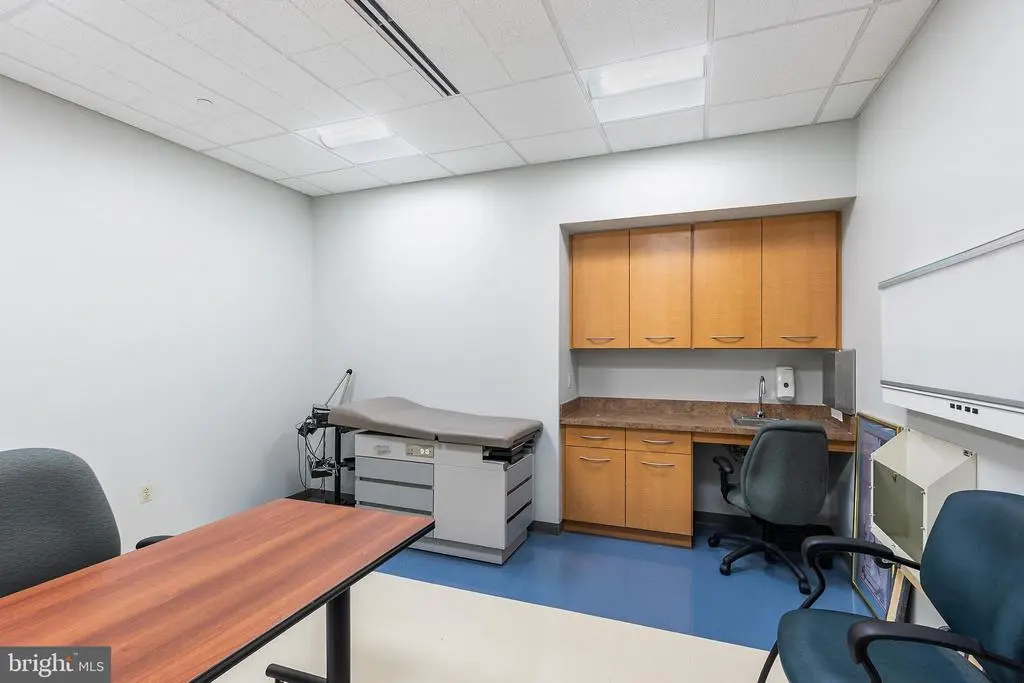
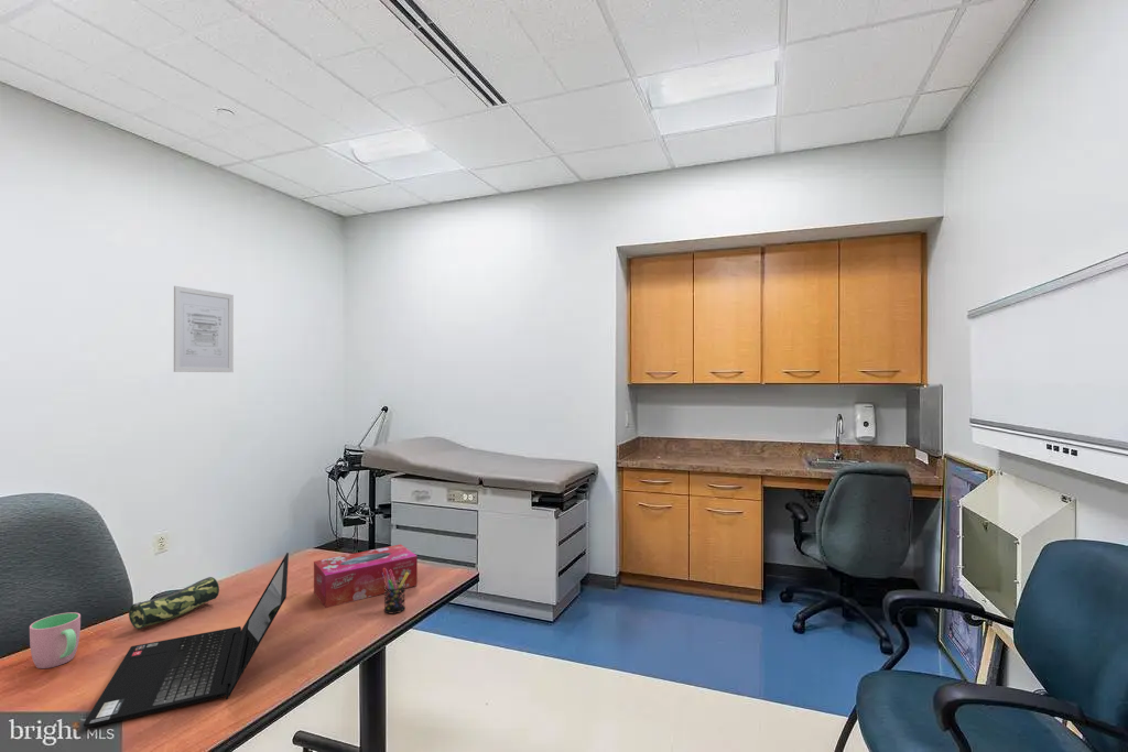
+ pen holder (392, 589)
+ tissue box (366, 573)
+ pencil case (174, 602)
+ cup (58, 642)
+ laptop computer (206, 632)
+ wall art (205, 331)
